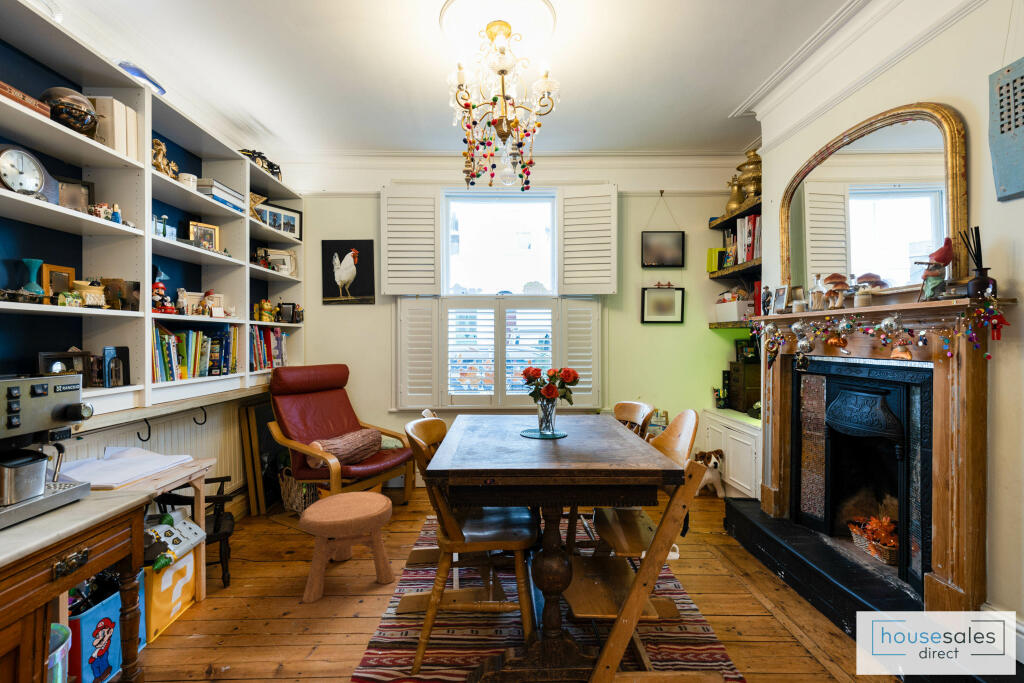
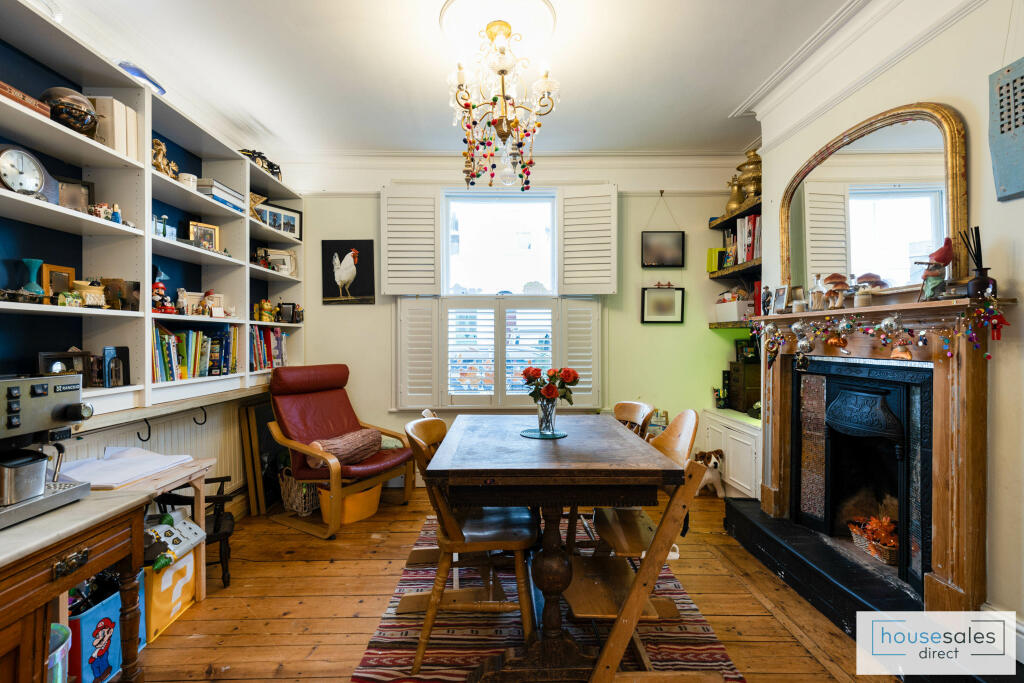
- stool (346, 537)
